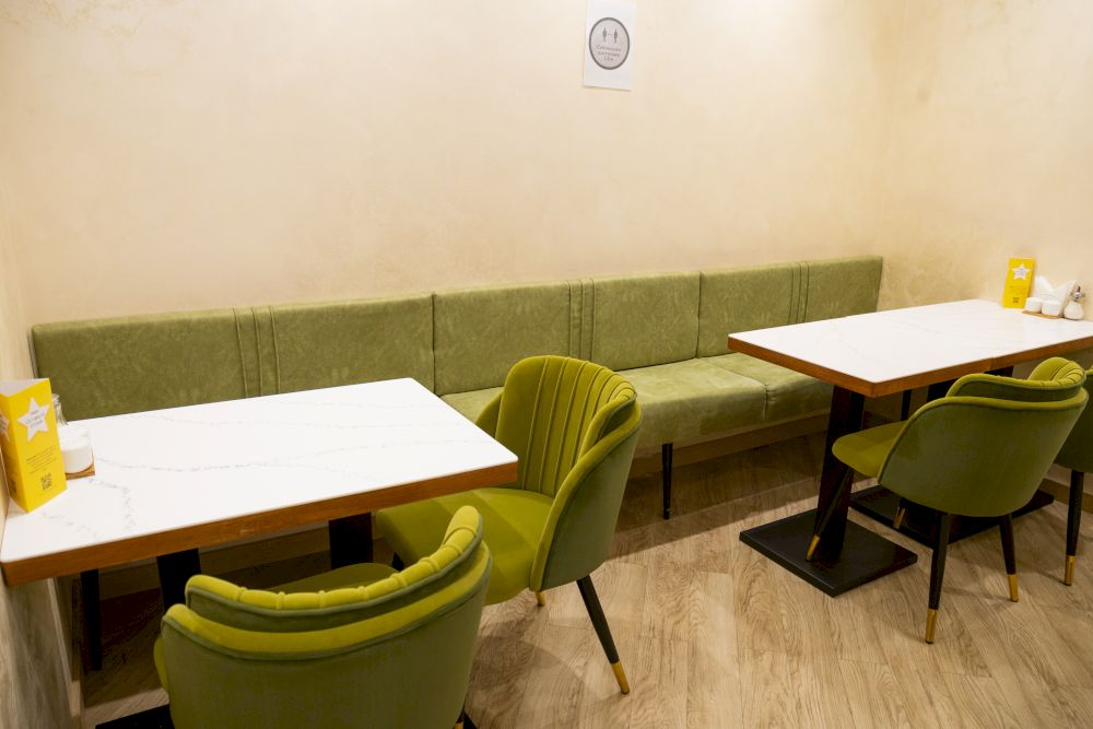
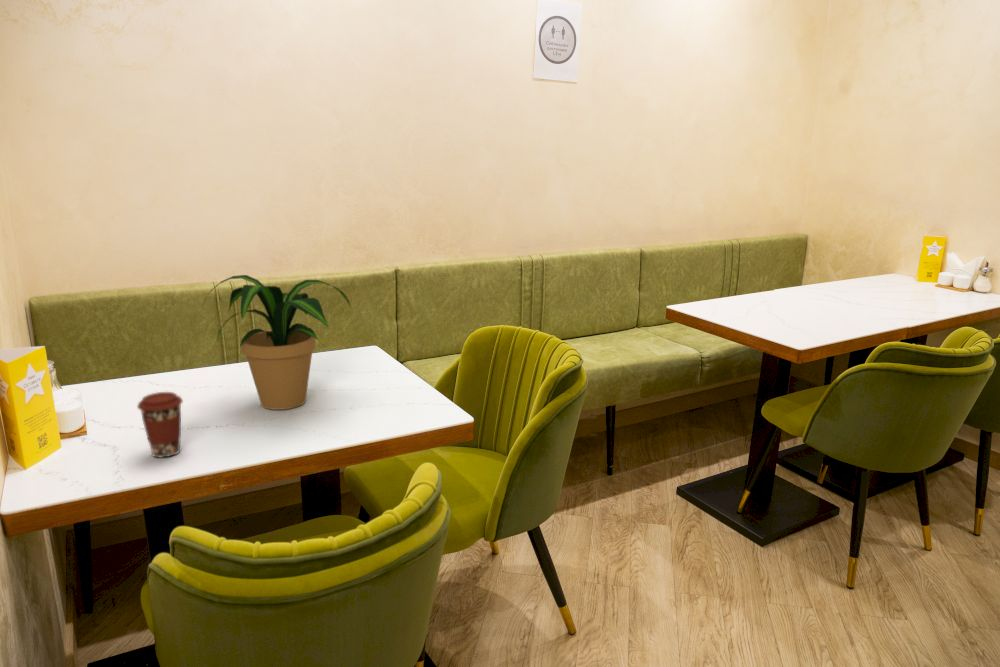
+ coffee cup (162, 424)
+ potted plant (277, 340)
